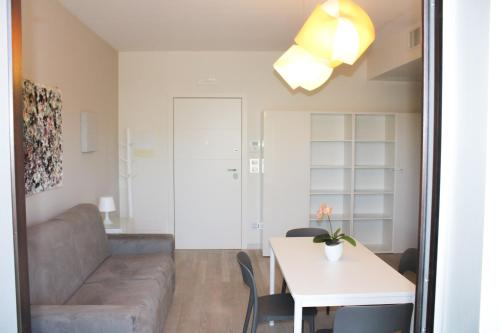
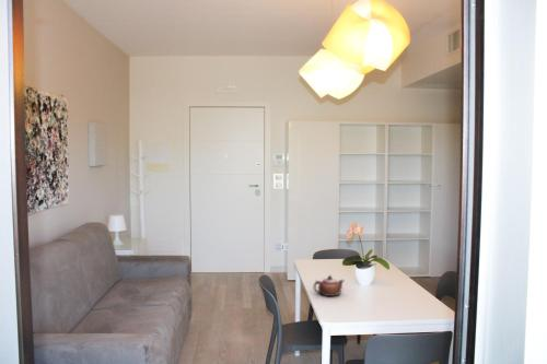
+ teapot (328, 284)
